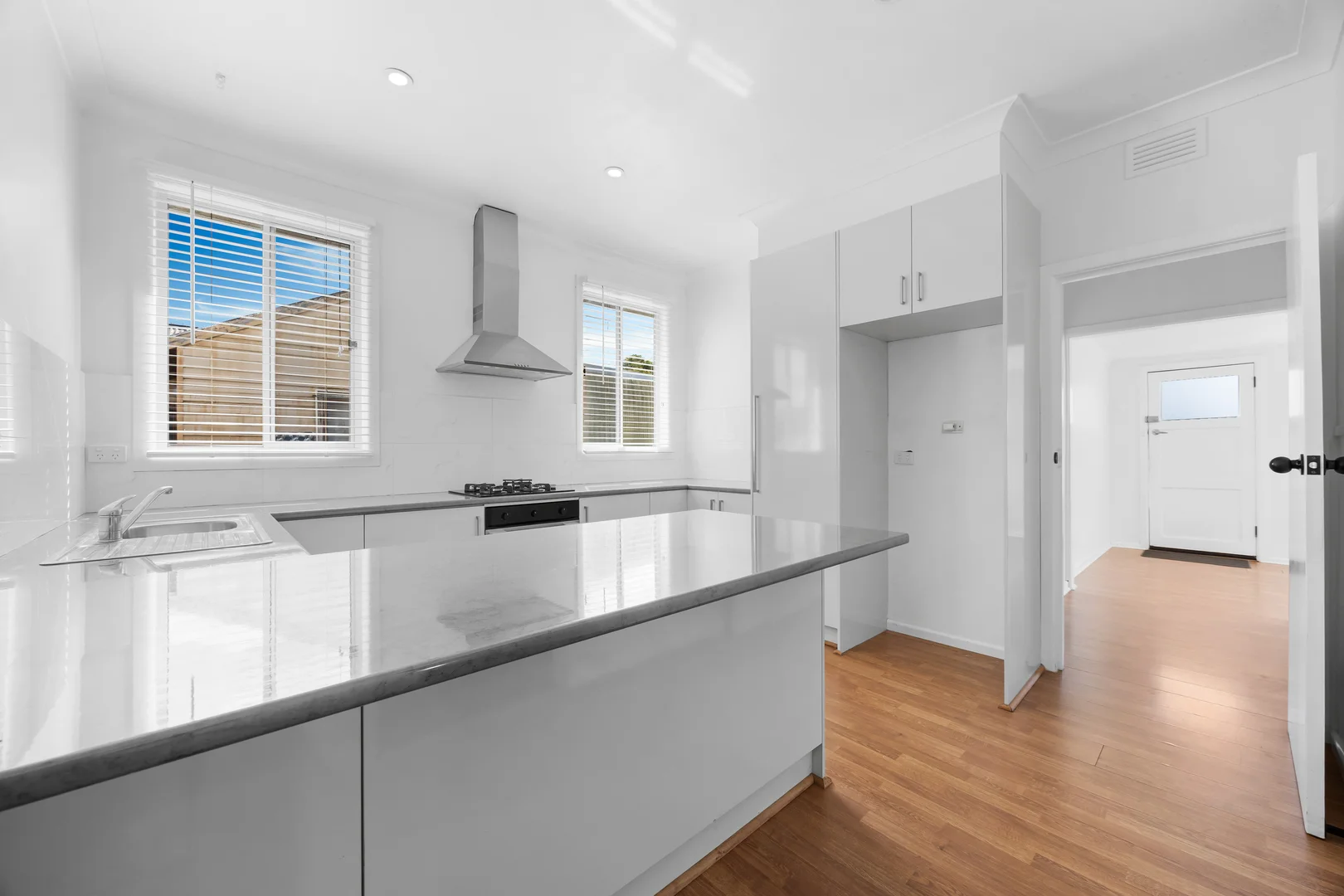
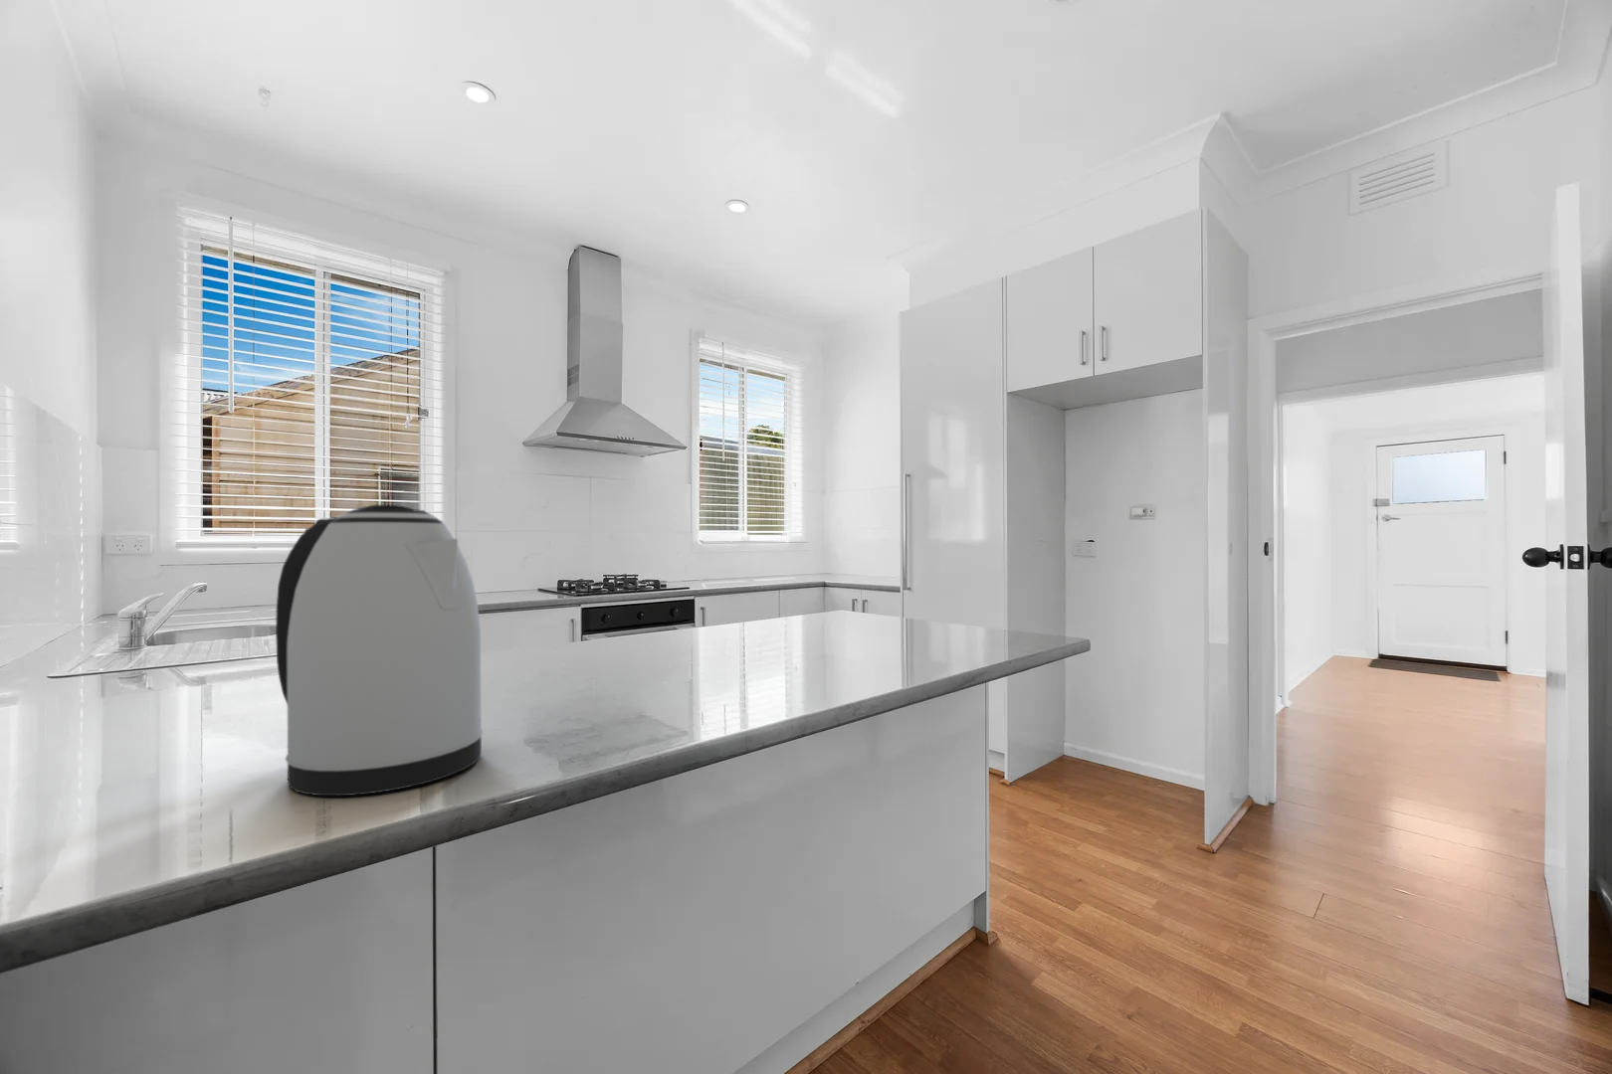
+ kettle (366, 633)
